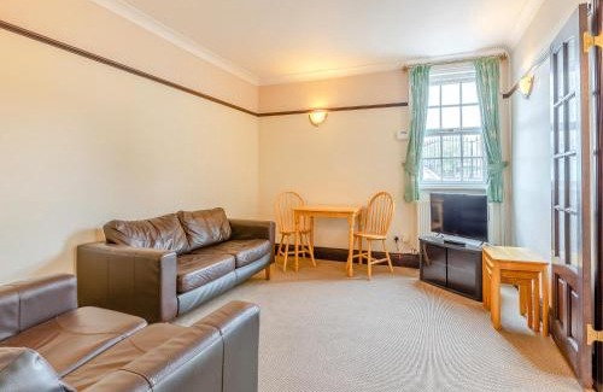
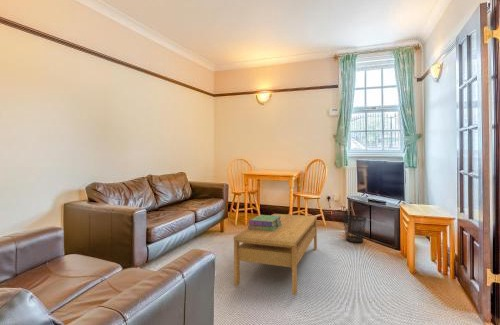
+ stack of books (265, 222)
+ coffee table (282, 244)
+ wastebasket (354, 228)
